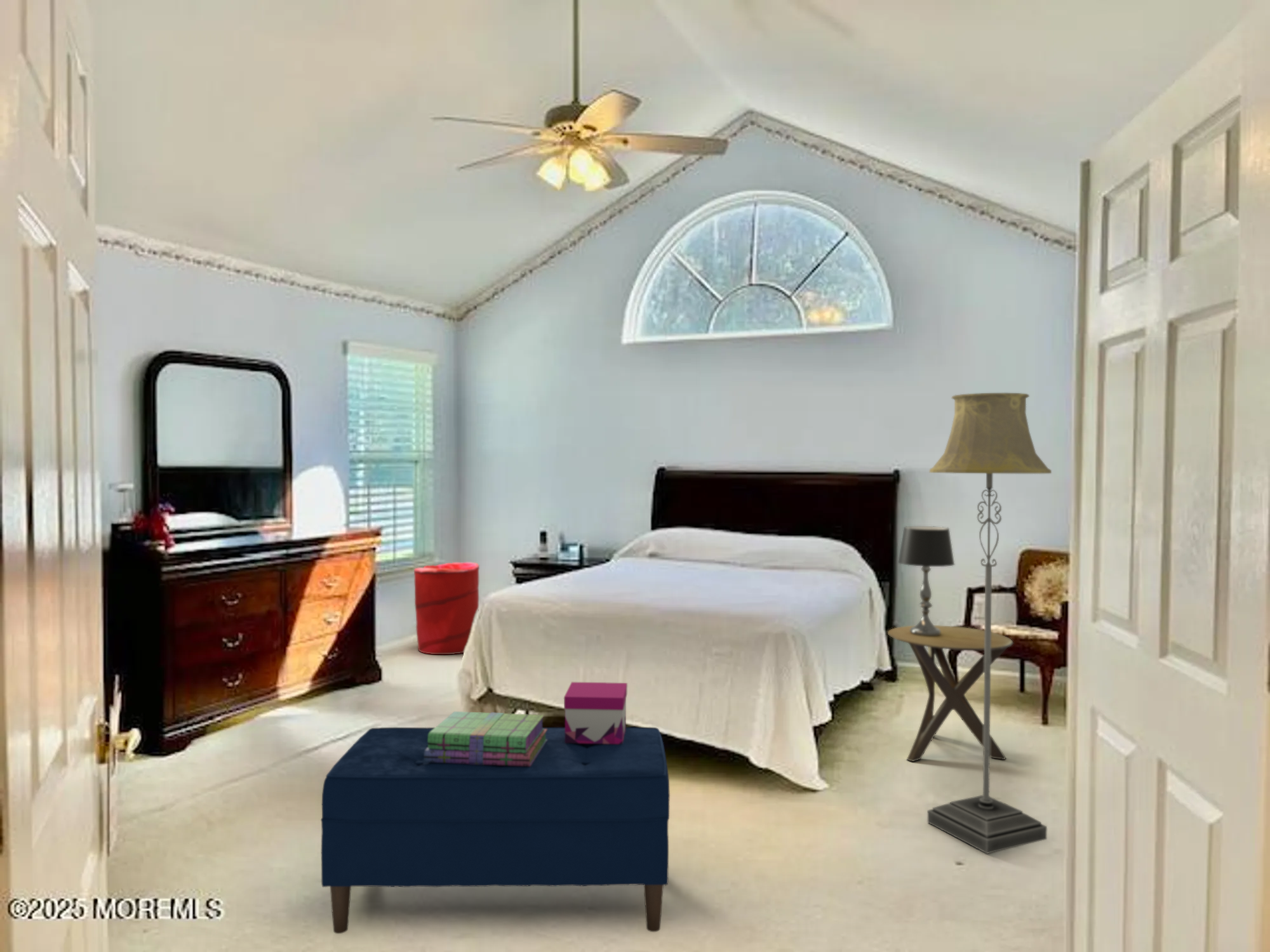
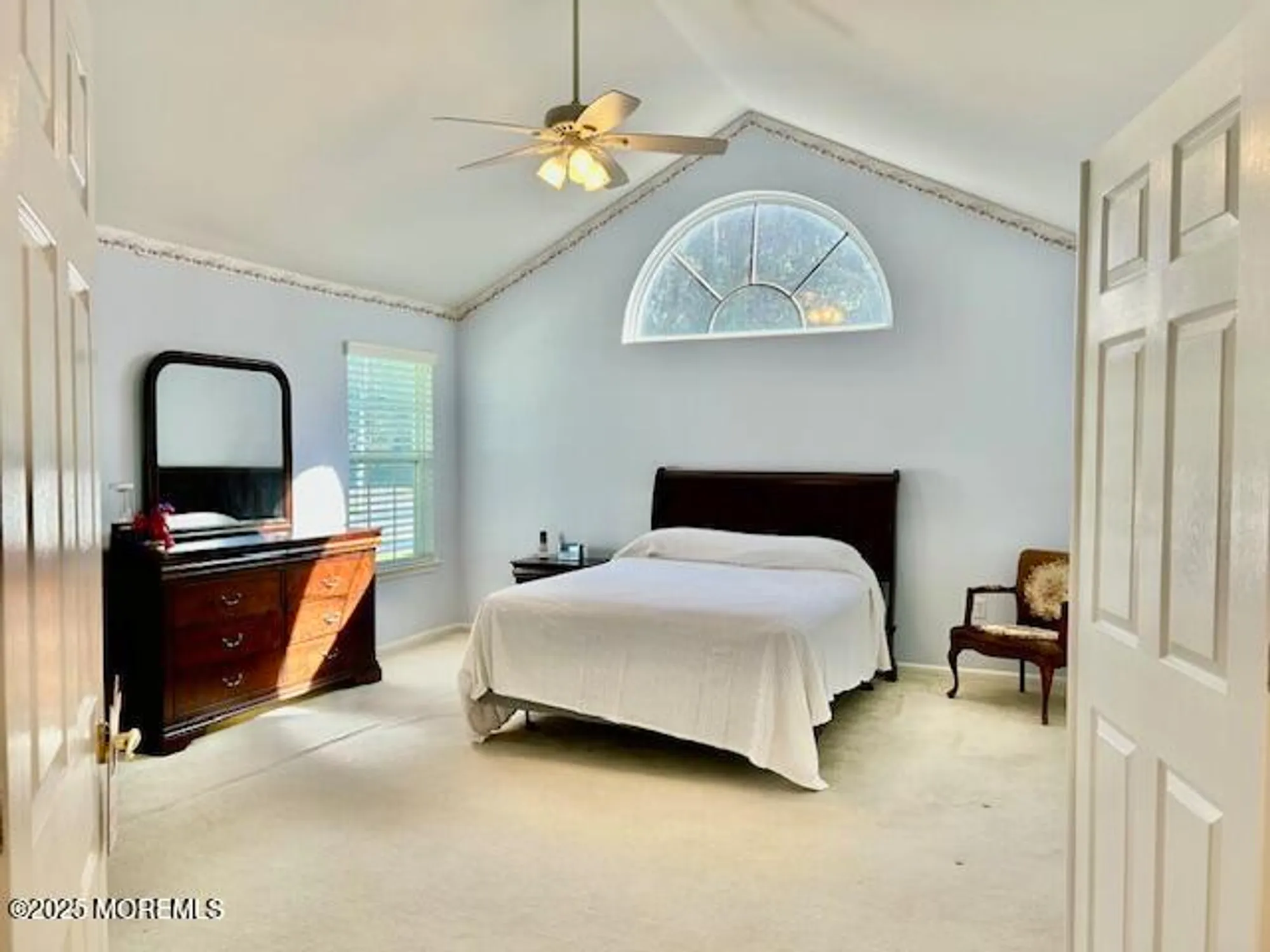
- decorative box (596, 711)
- laundry hamper (446, 605)
- side table (948, 692)
- floor lamp (987, 614)
- table lamp (926, 580)
- bench (505, 823)
- stack of books (488, 737)
